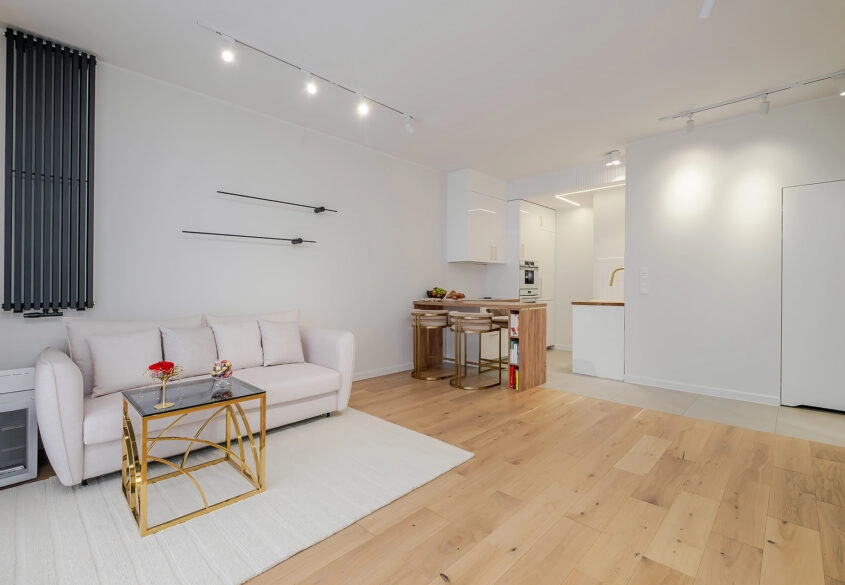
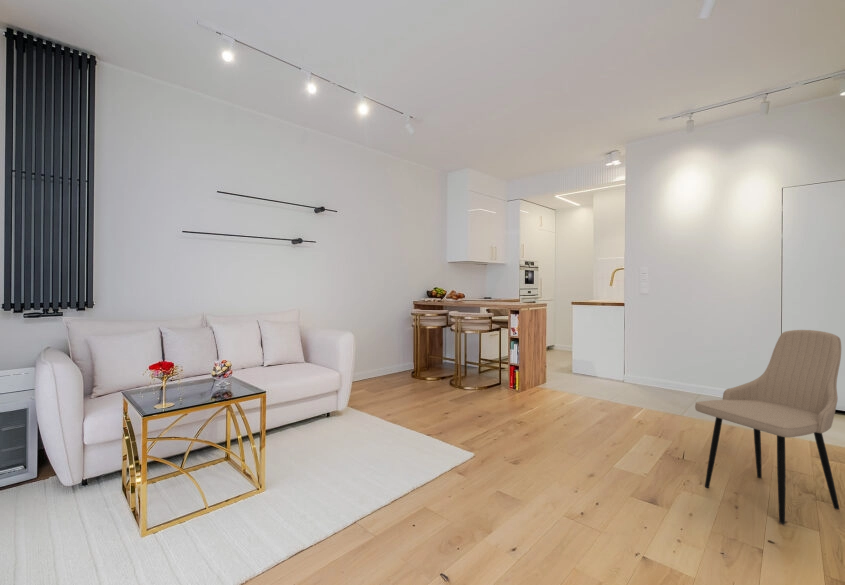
+ dining chair (774, 414)
